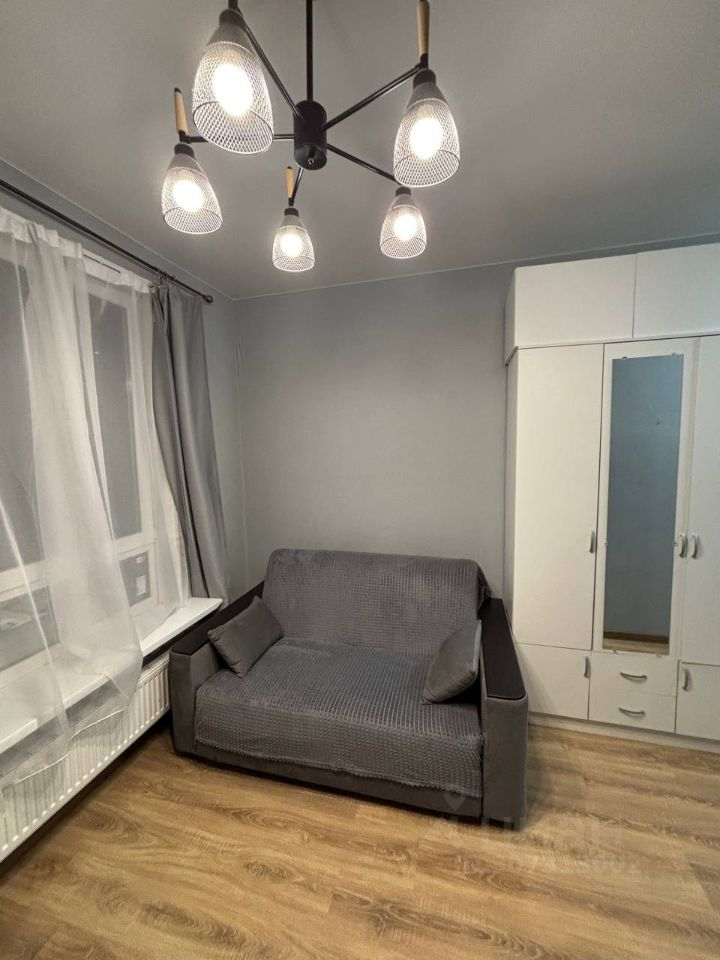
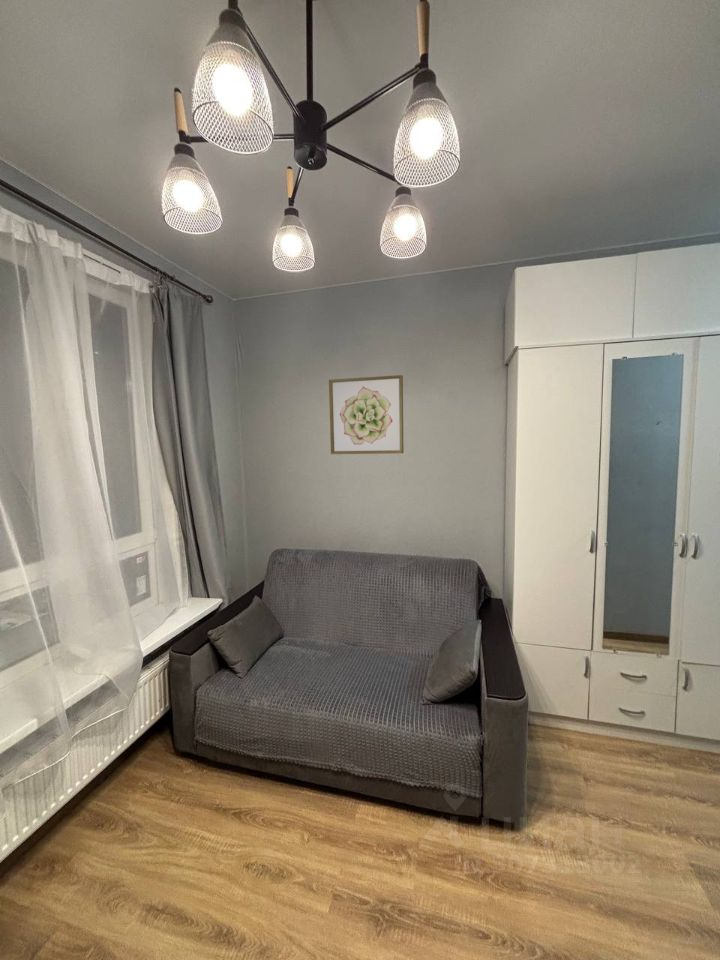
+ wall art (365, 416)
